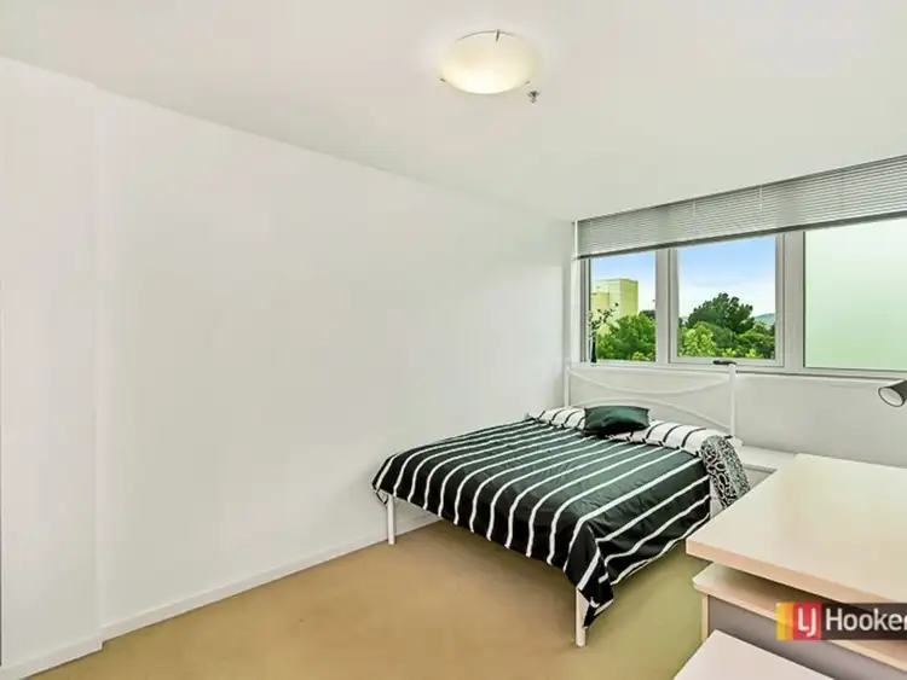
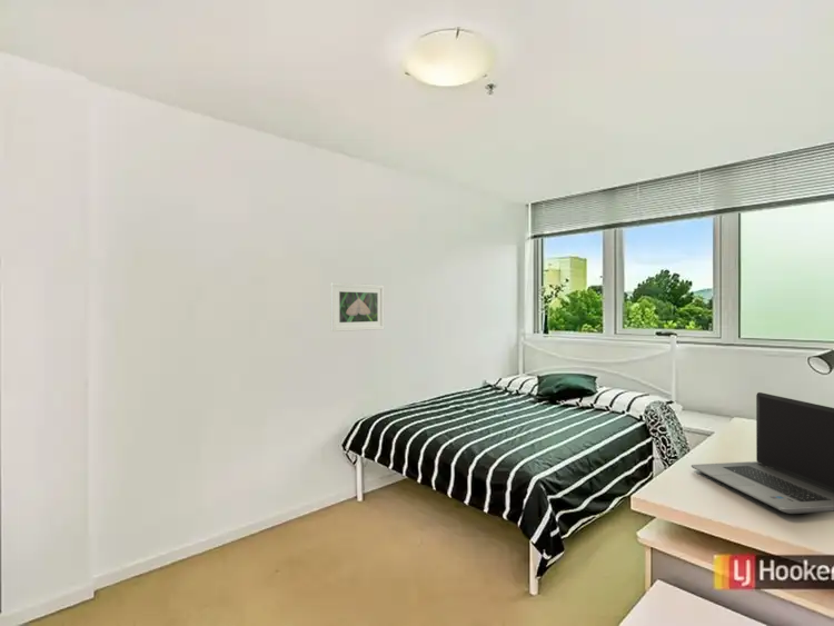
+ laptop computer (768, 446)
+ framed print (358, 307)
